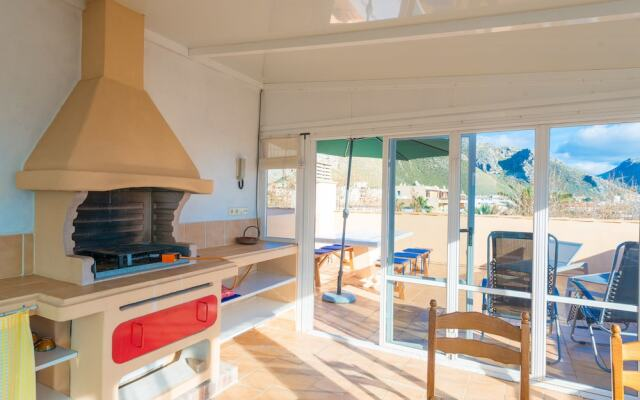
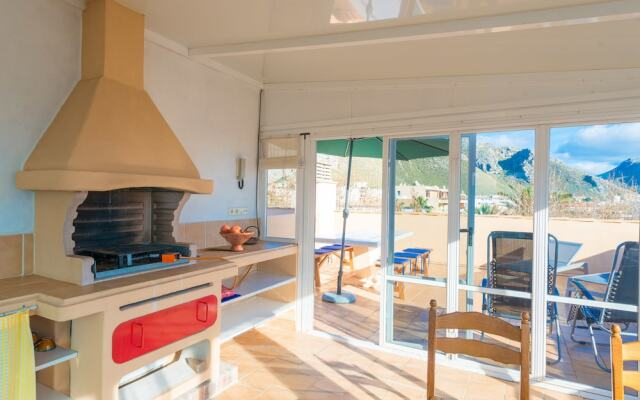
+ fruit bowl (236, 237)
